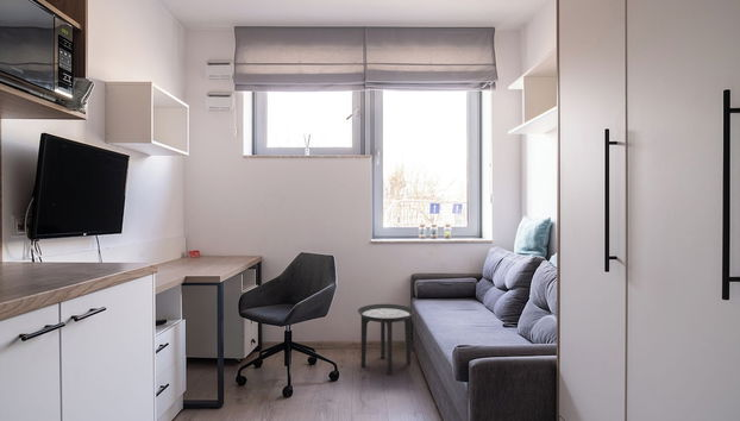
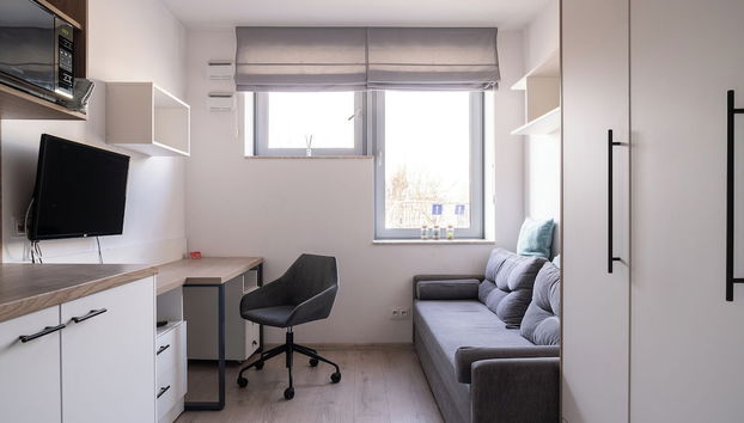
- side table (387, 338)
